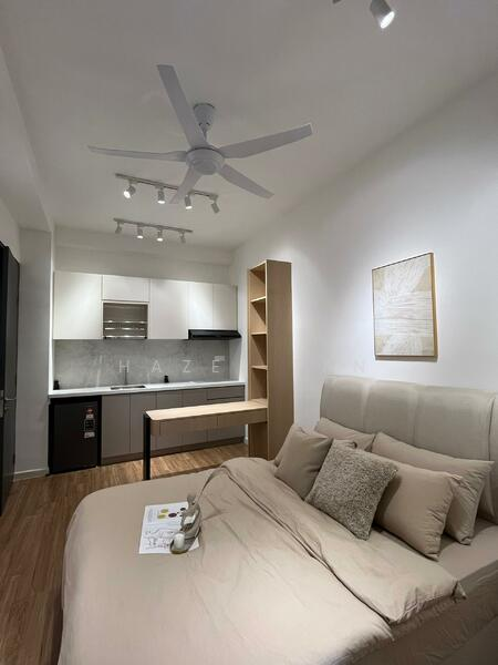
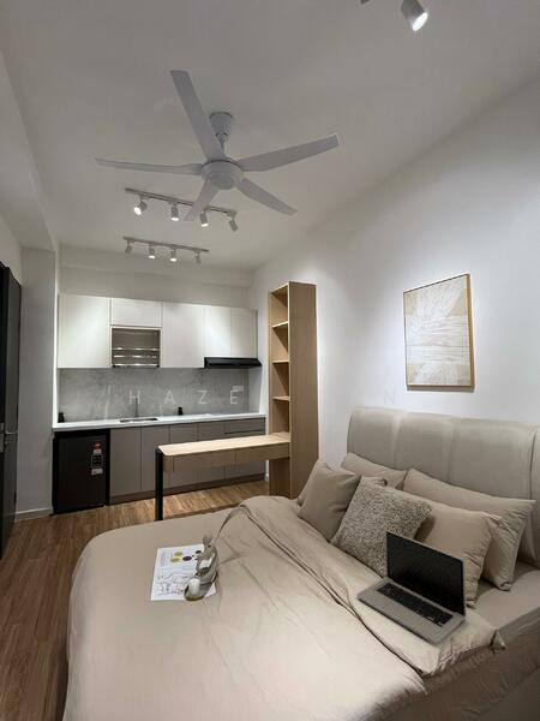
+ laptop (407, 579)
